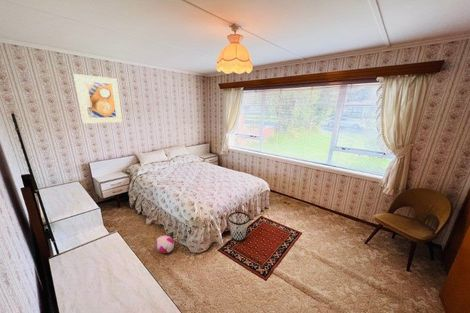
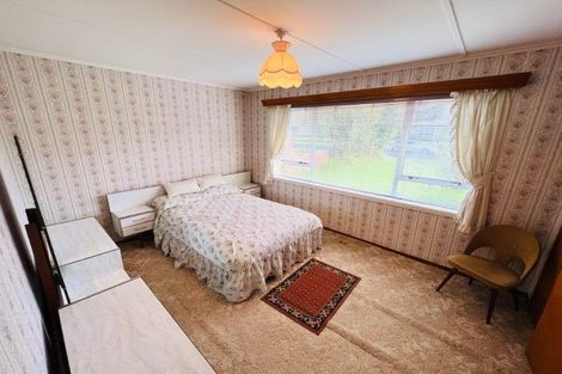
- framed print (100, 100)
- wastebasket (238, 227)
- plush toy (164, 243)
